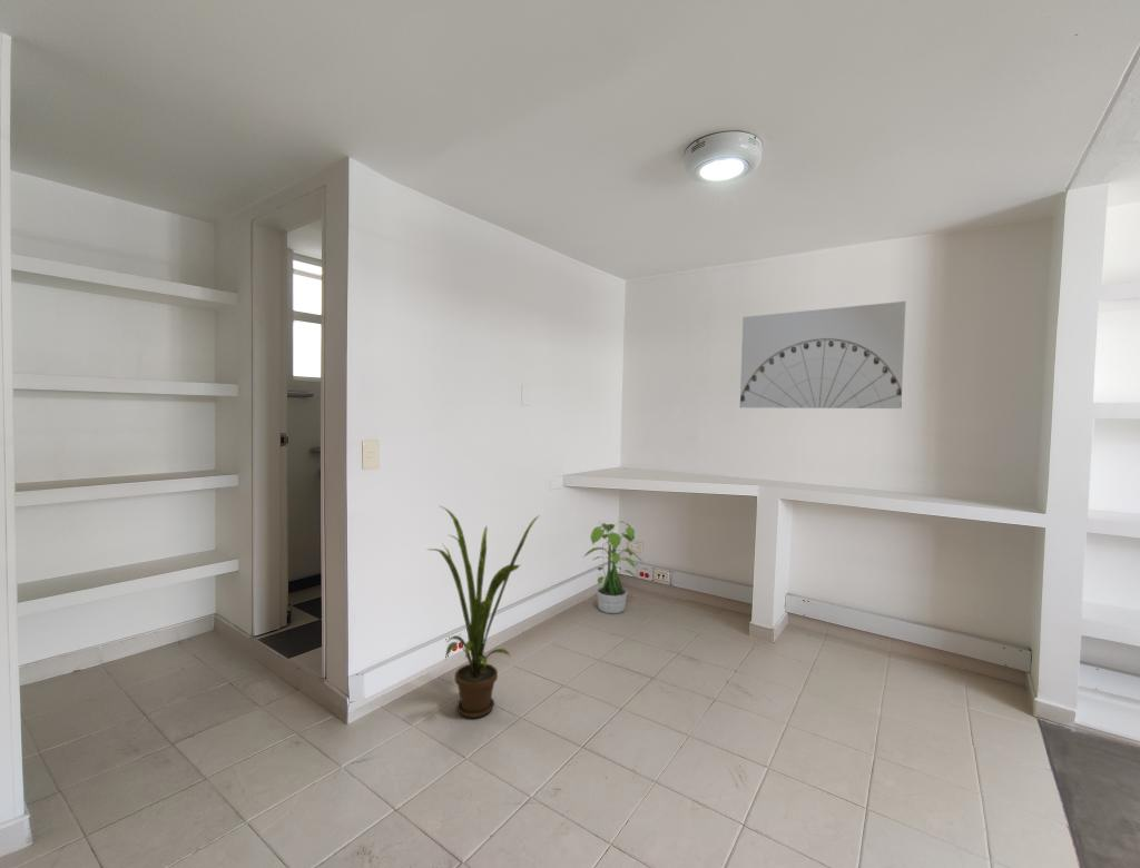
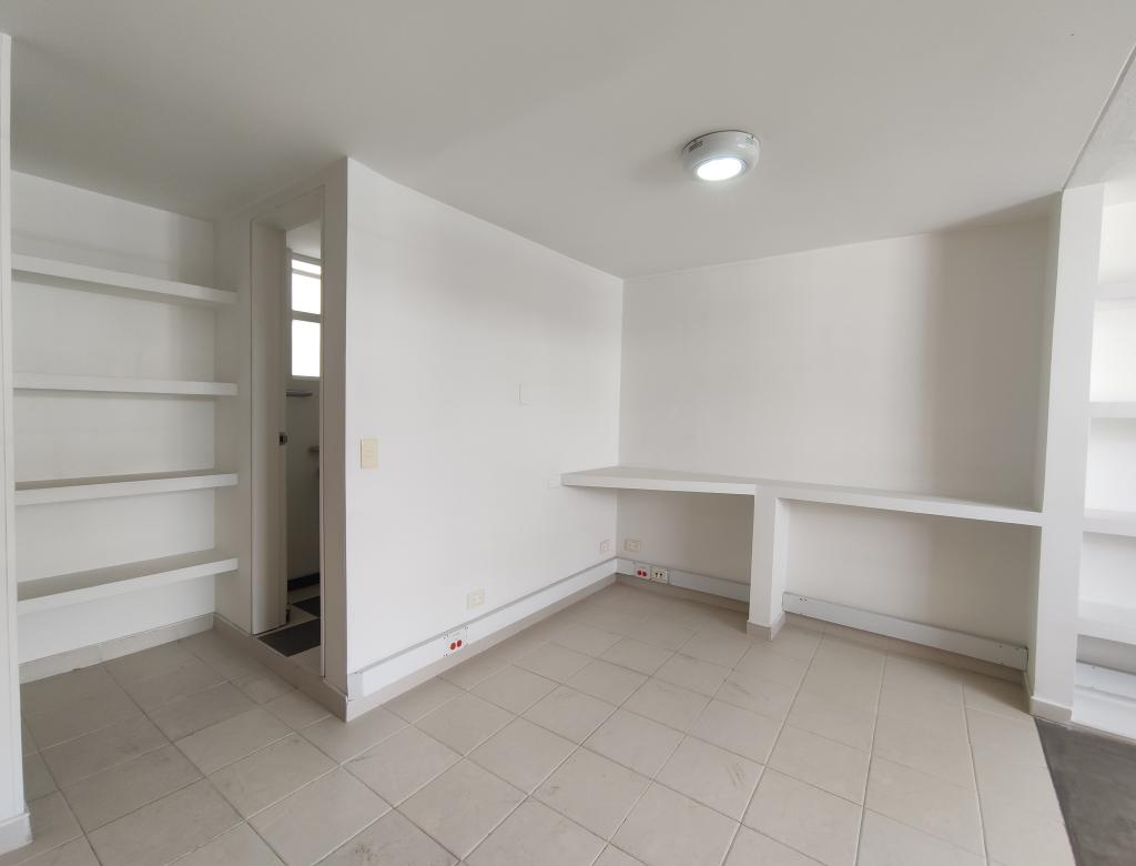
- potted plant (612, 566)
- house plant (466, 610)
- wall art (815, 358)
